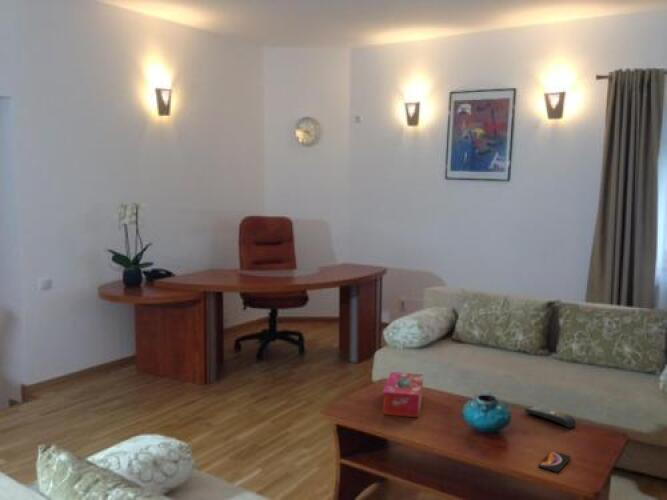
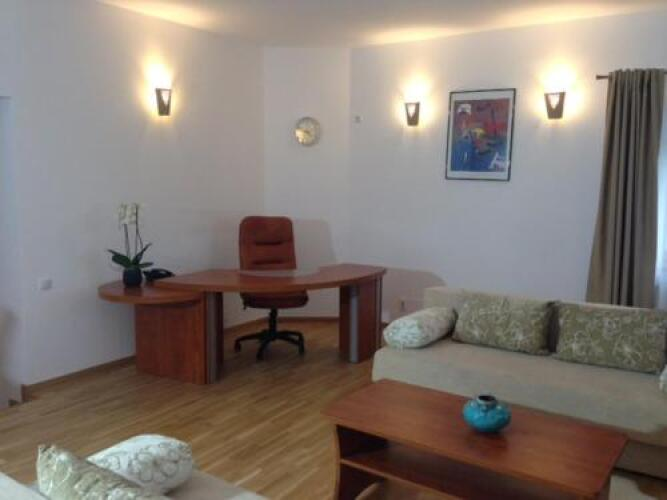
- remote control (549, 415)
- tissue box (403, 393)
- smartphone (554, 461)
